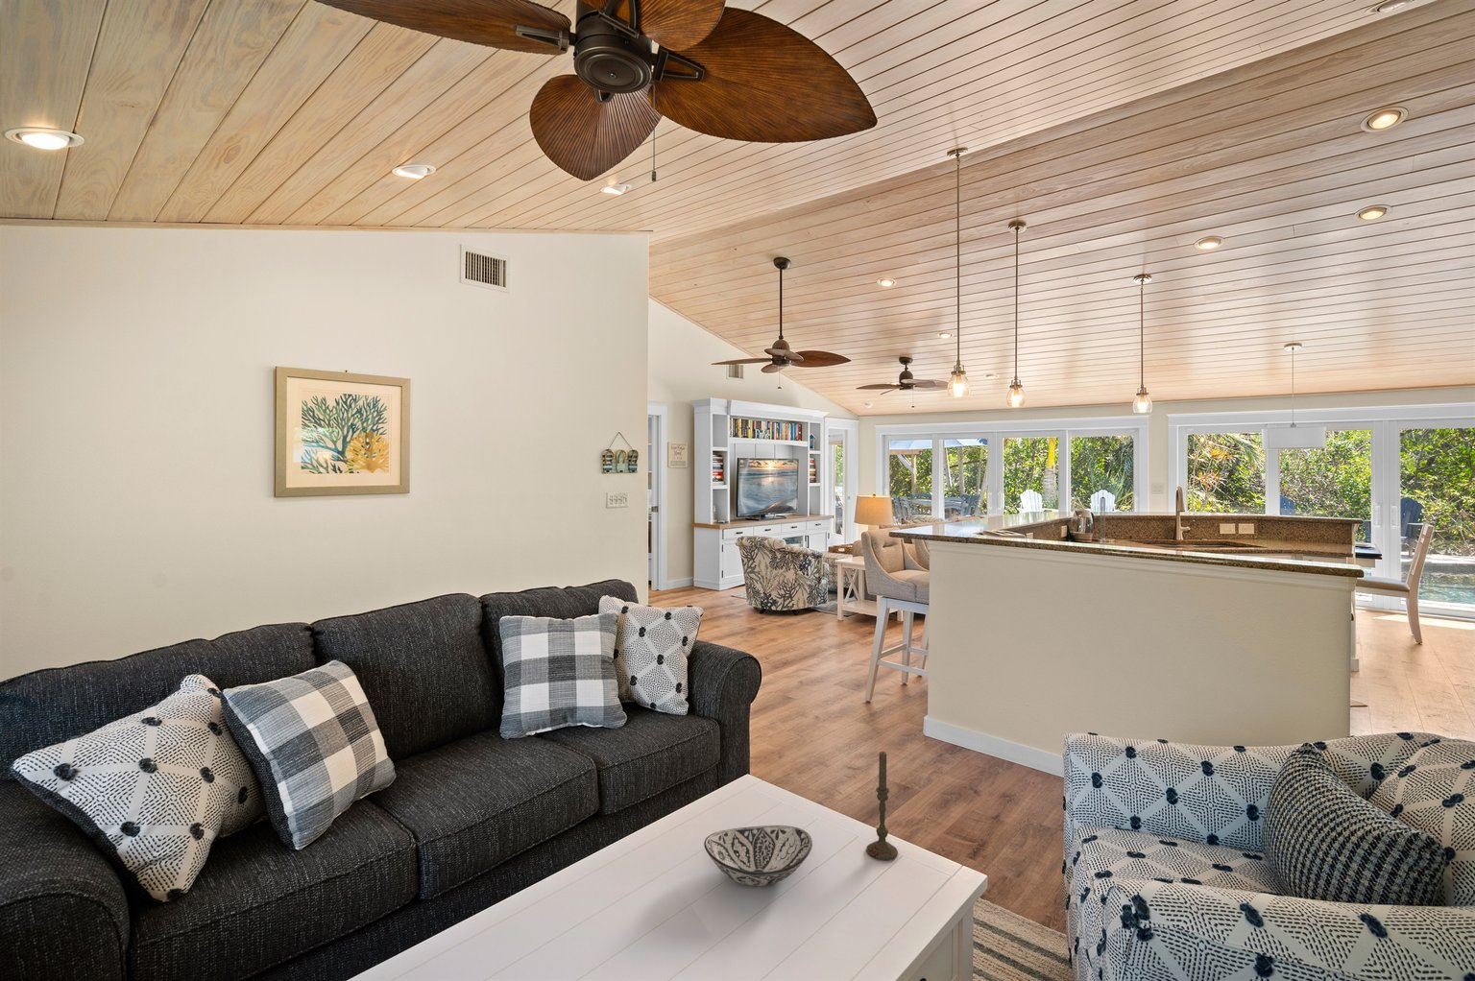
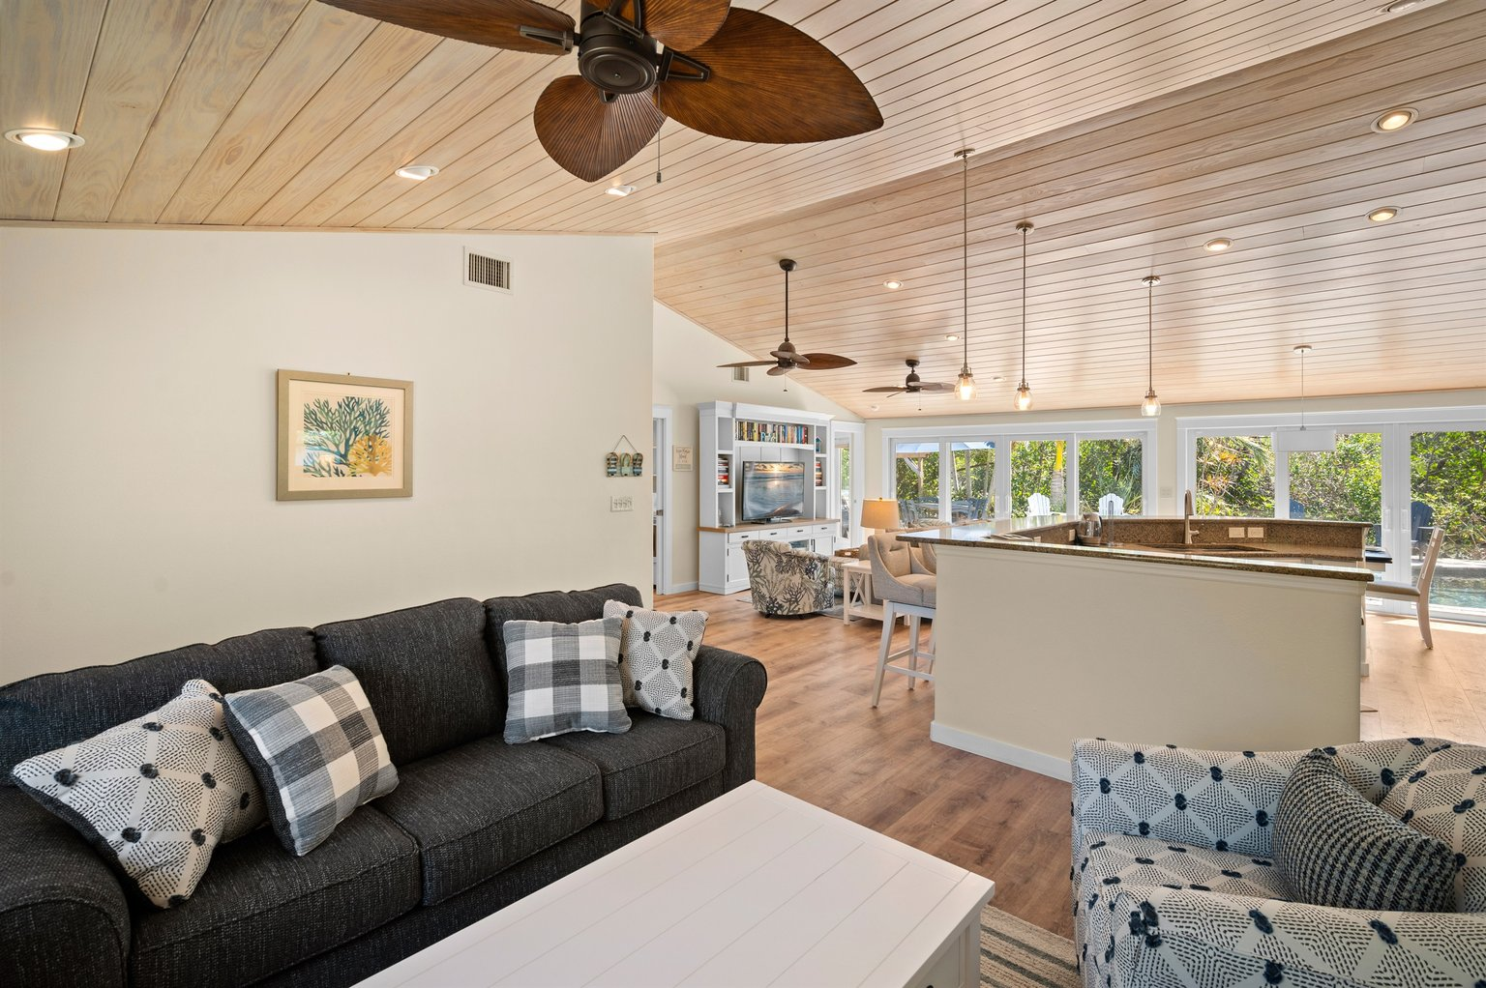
- decorative bowl (758, 858)
- candle (883, 800)
